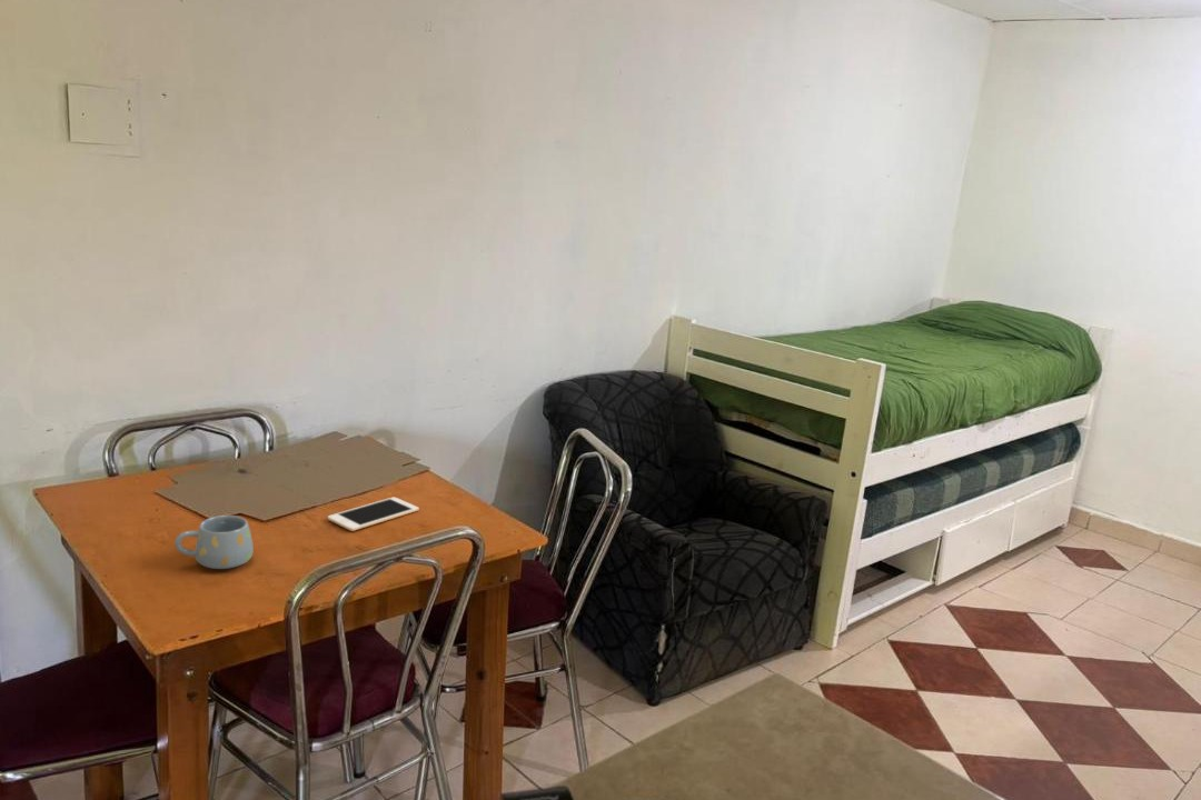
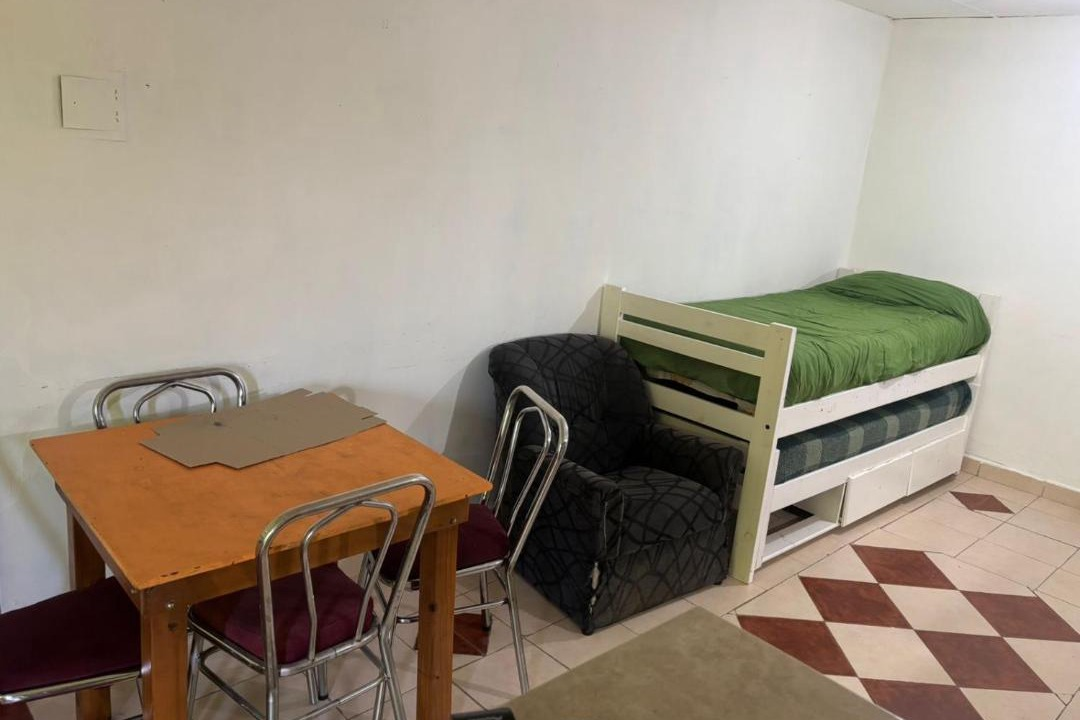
- cell phone (374, 513)
- mug (214, 543)
